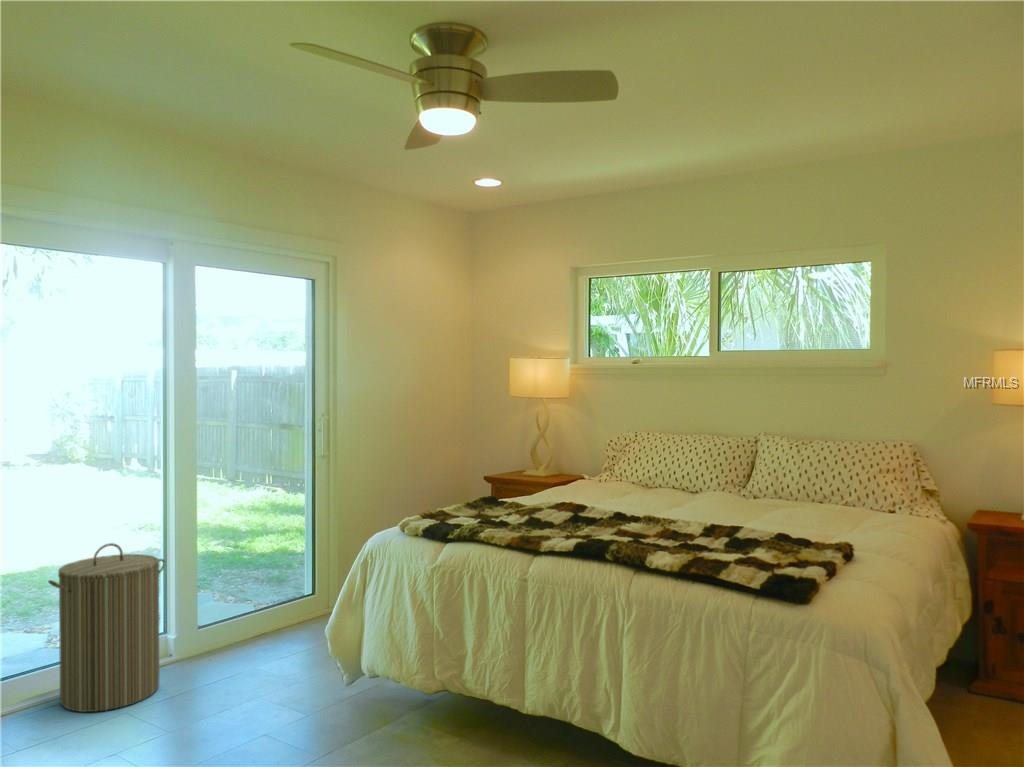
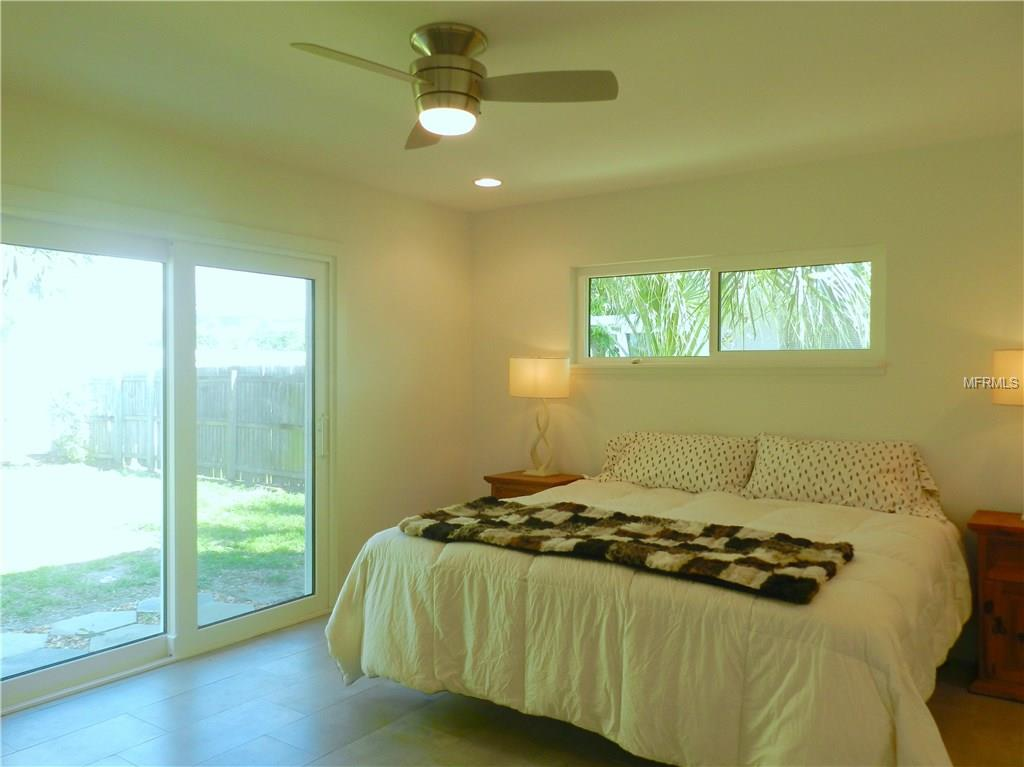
- laundry hamper (110, 618)
